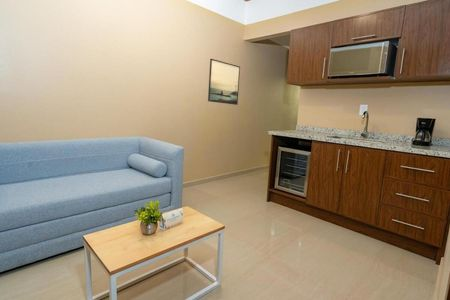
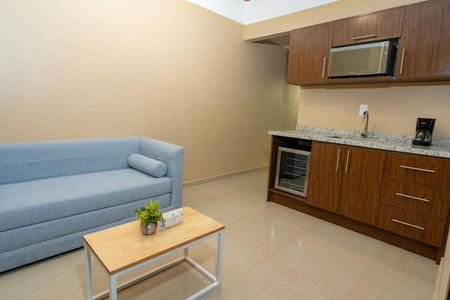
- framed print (224, 83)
